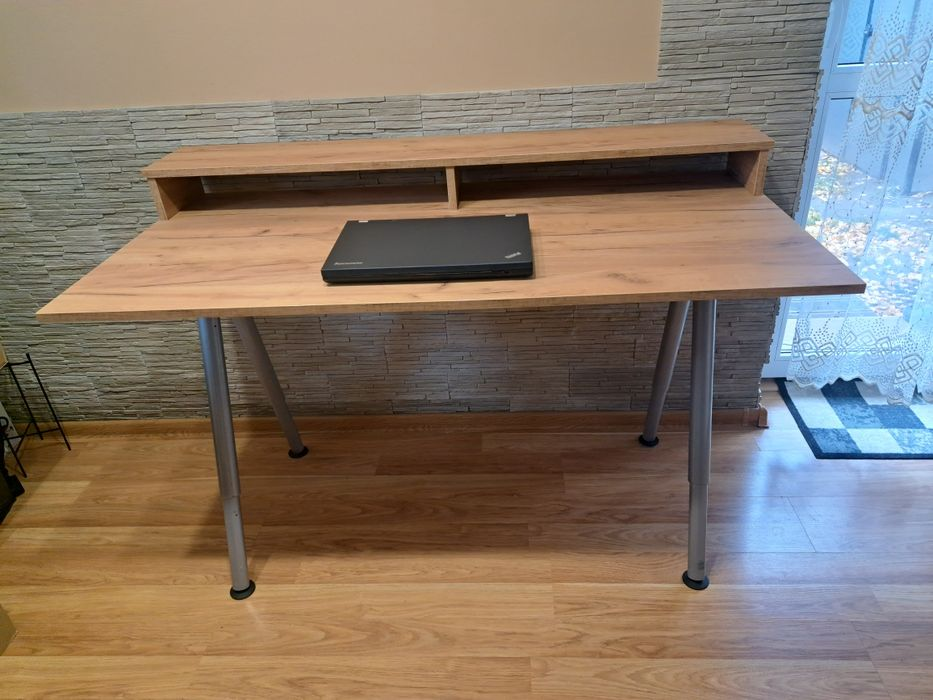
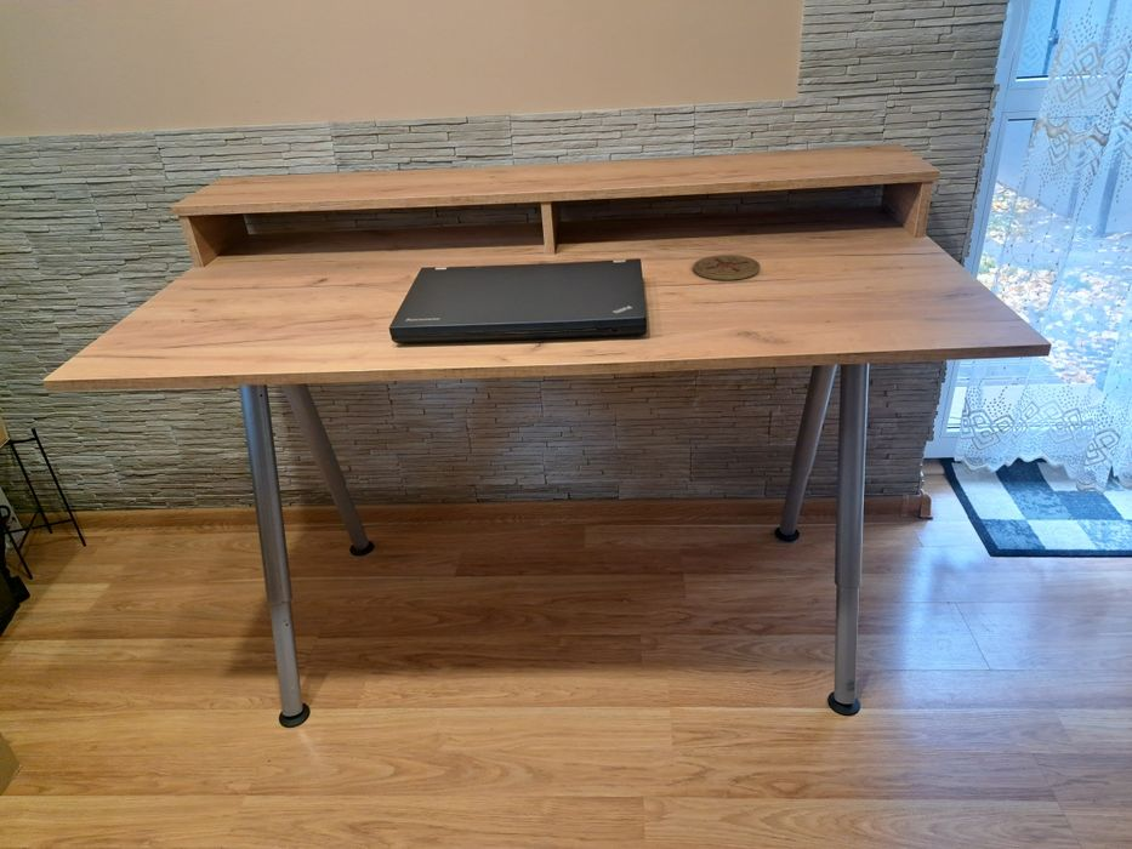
+ coaster (726, 267)
